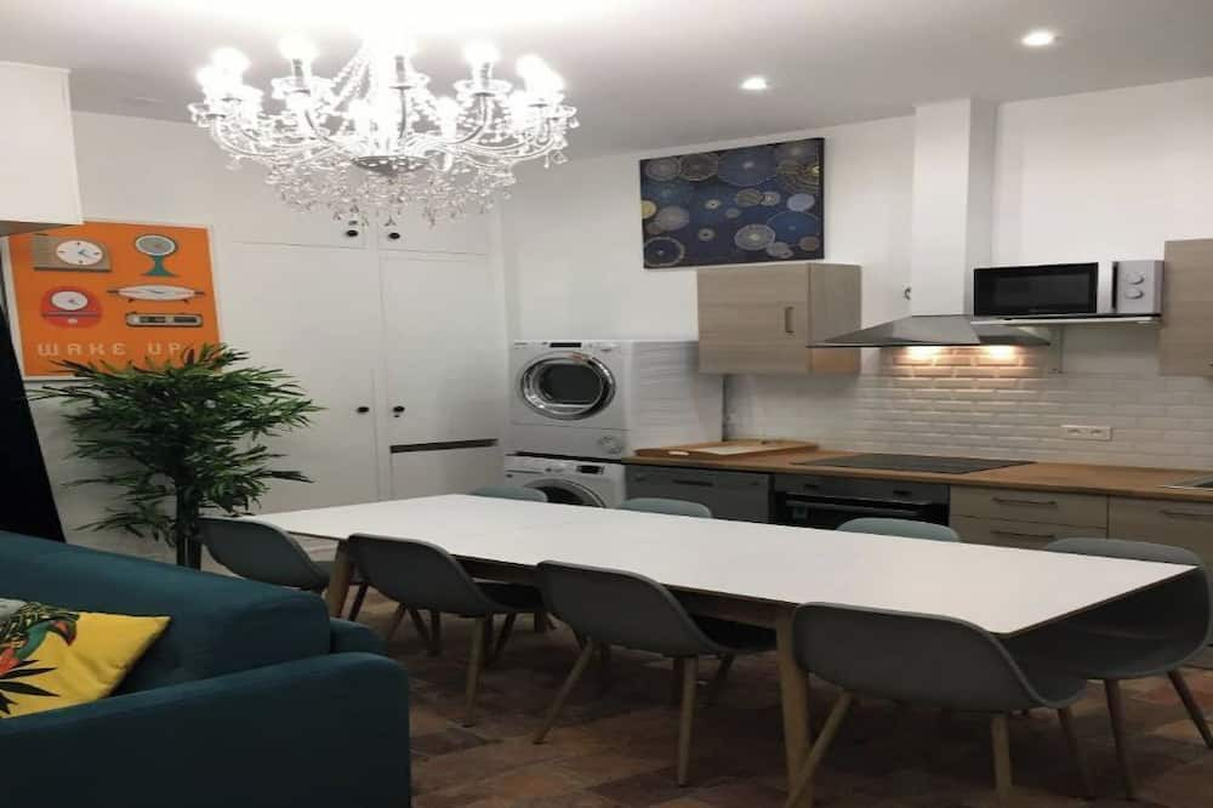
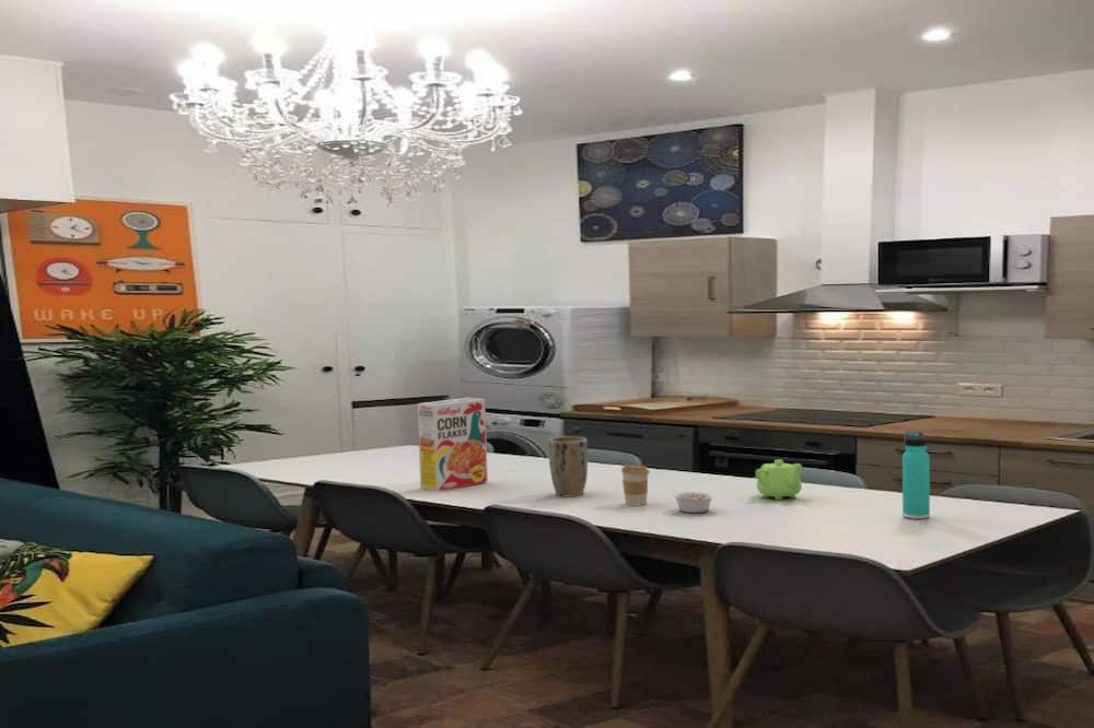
+ cereal box (453, 443)
+ thermos bottle (916, 473)
+ coffee cup (636, 483)
+ legume (695, 501)
+ plant pot (568, 467)
+ teapot (781, 479)
